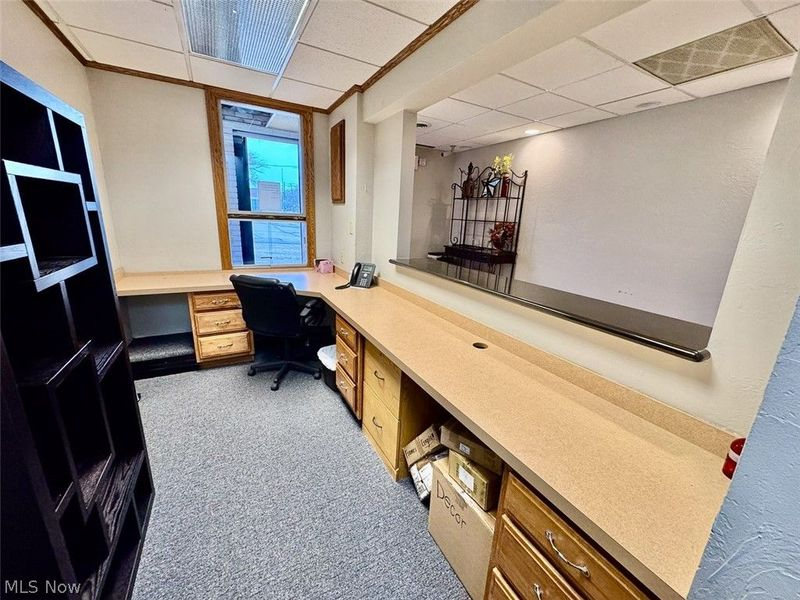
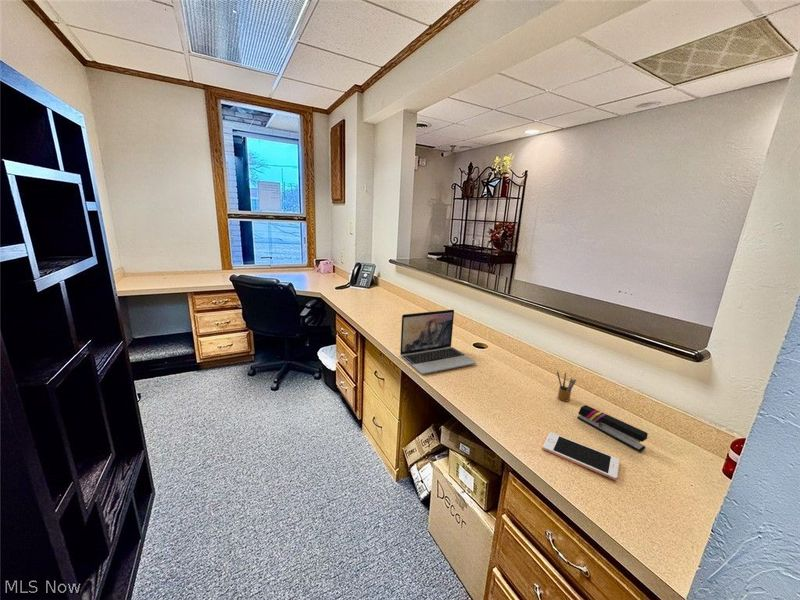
+ cell phone (579, 454)
+ pencil box (564, 386)
+ laptop (439, 339)
+ stapler (610, 425)
